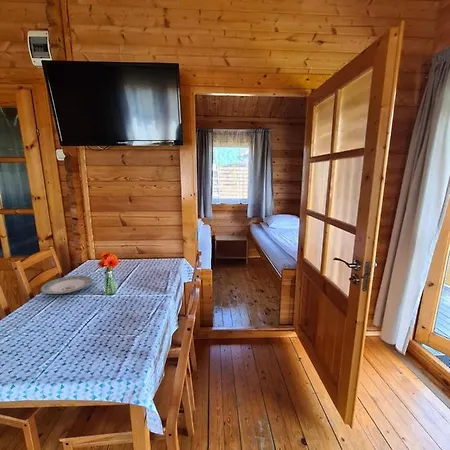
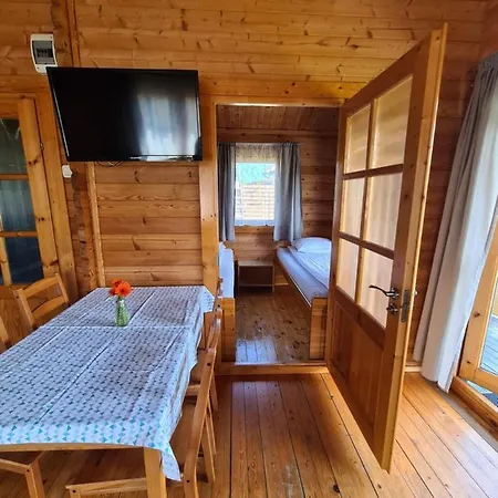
- plate (68, 286)
